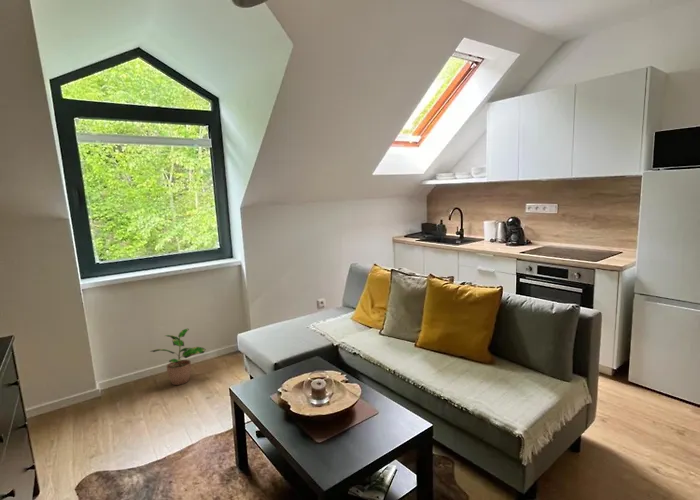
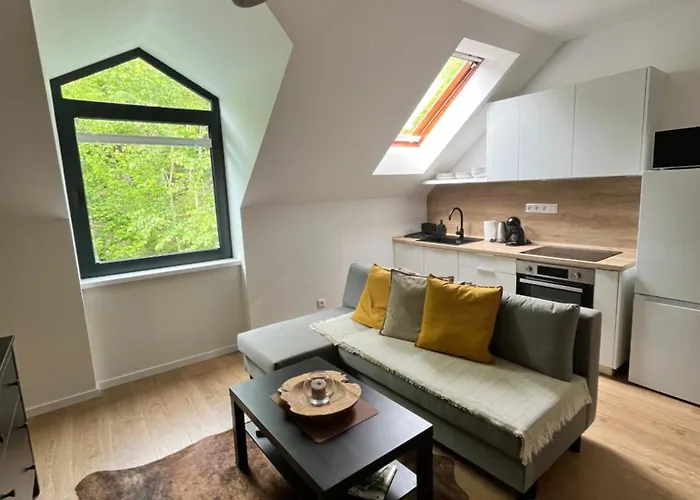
- potted plant (178, 355)
